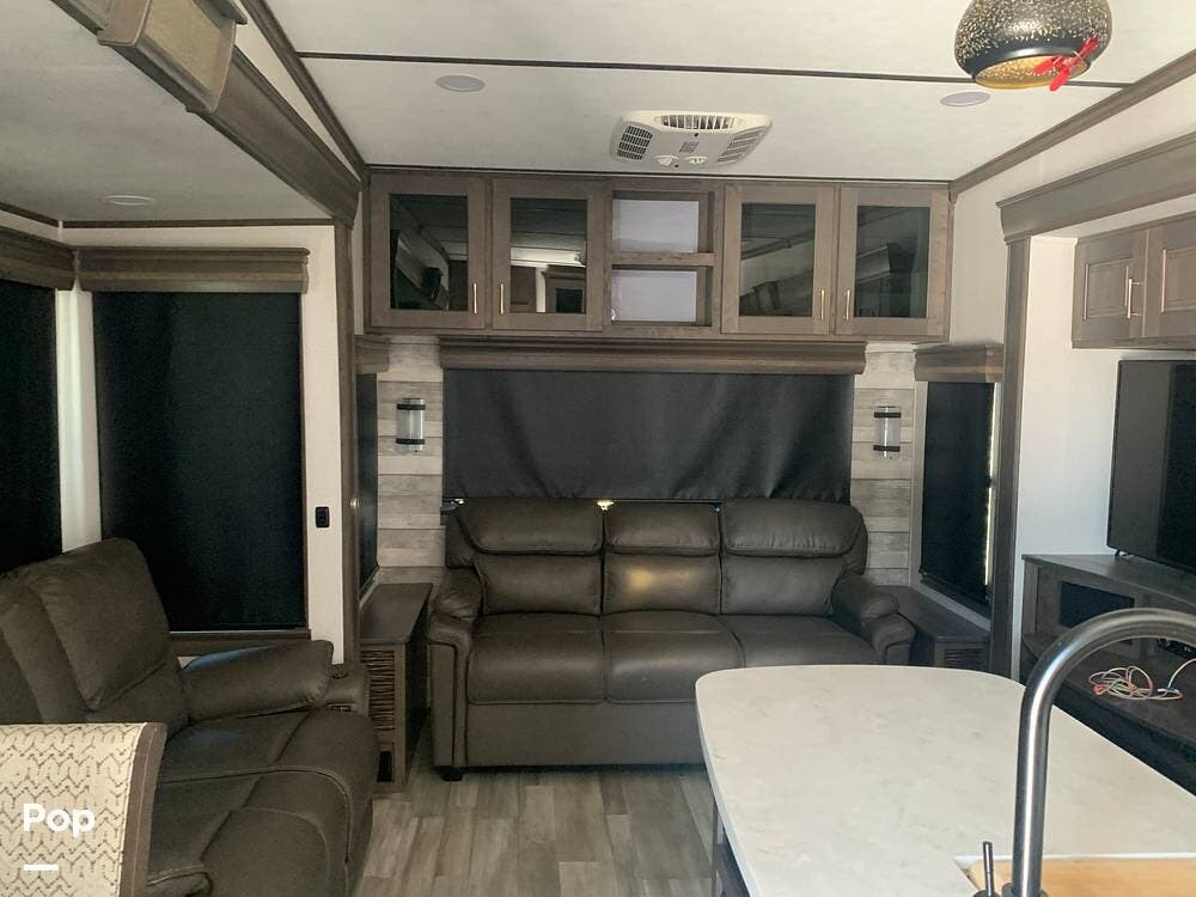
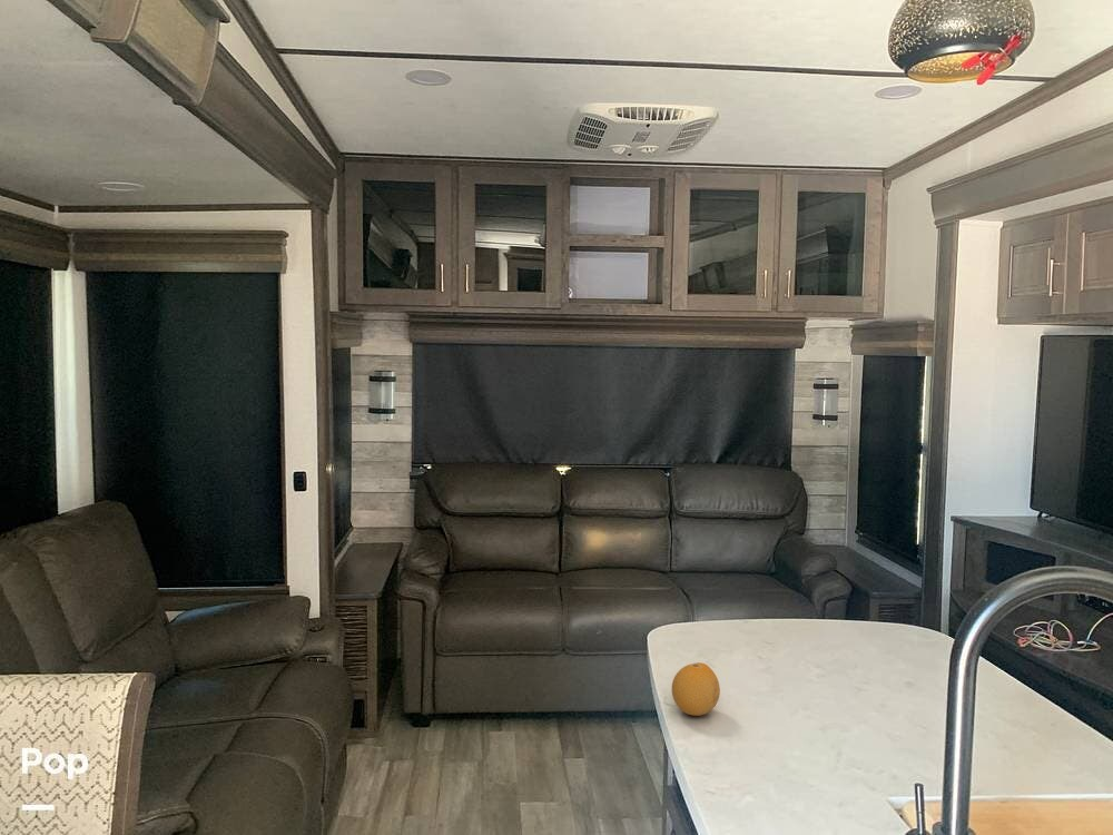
+ fruit (696, 688)
